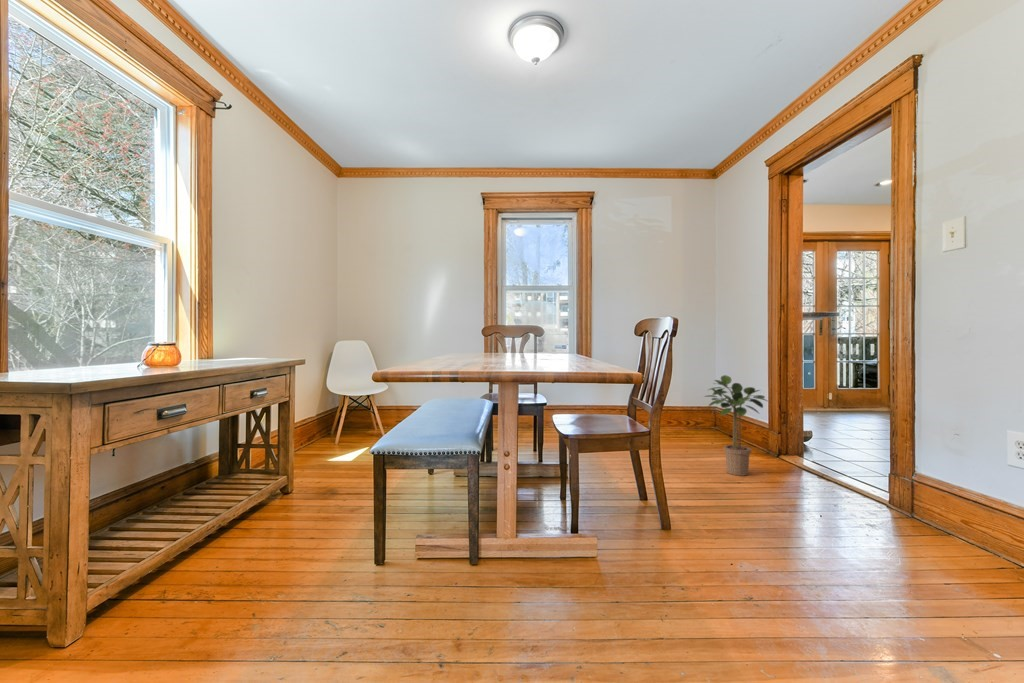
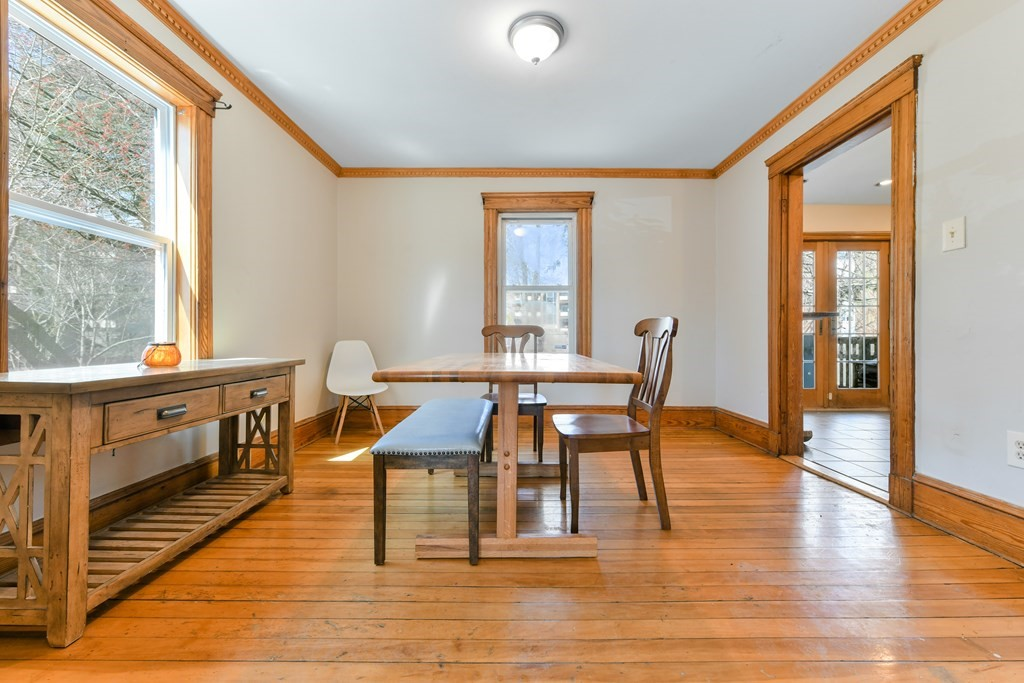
- potted plant (733, 424)
